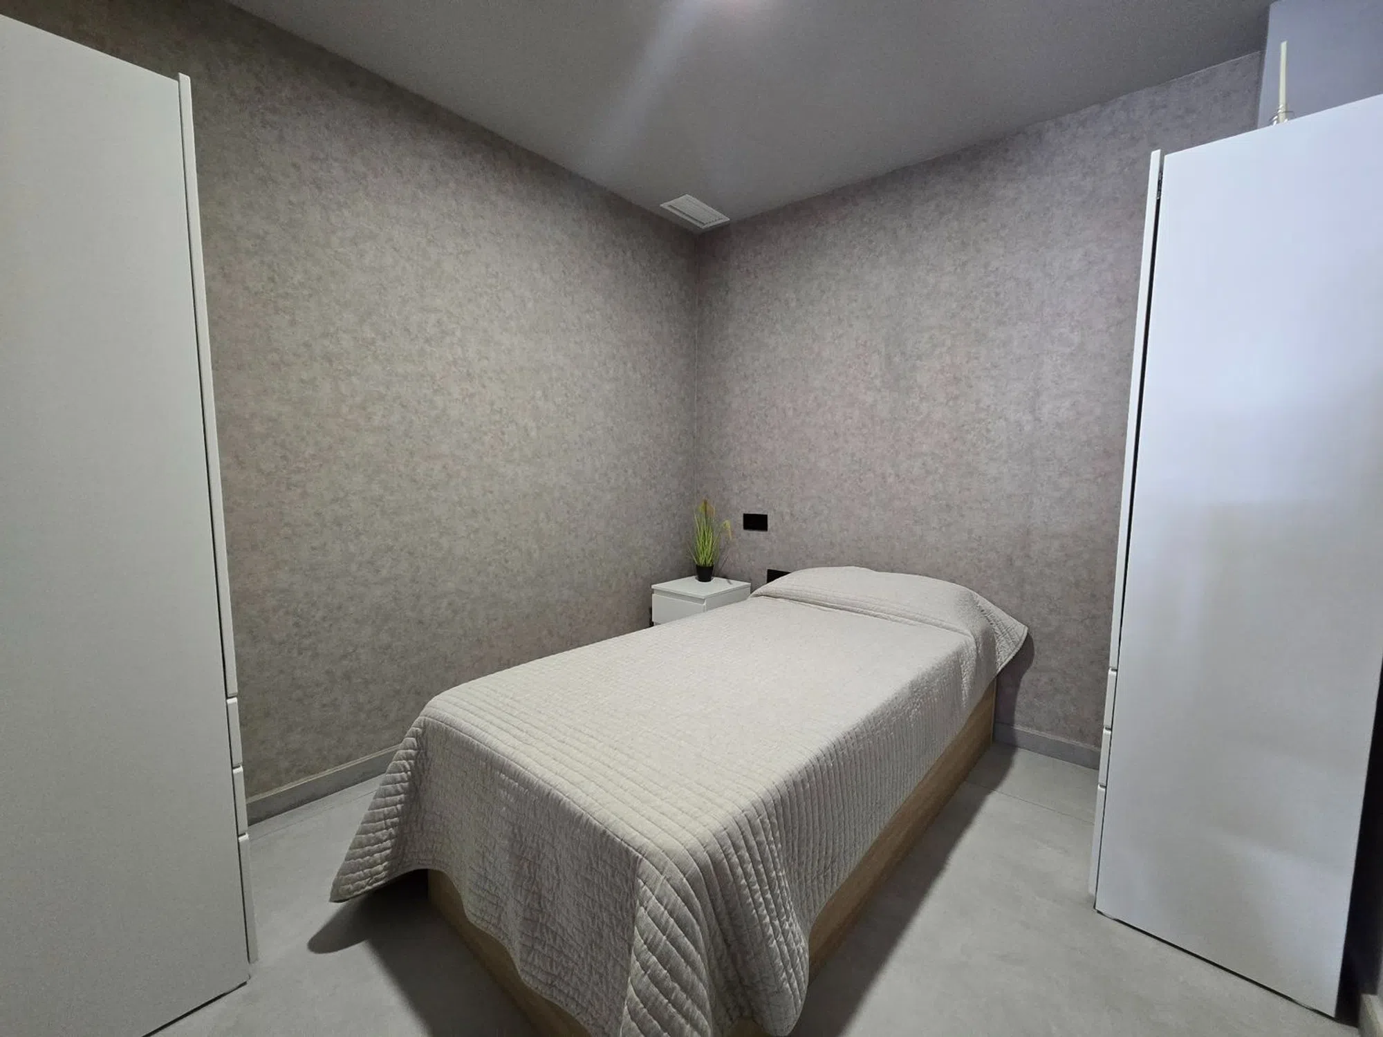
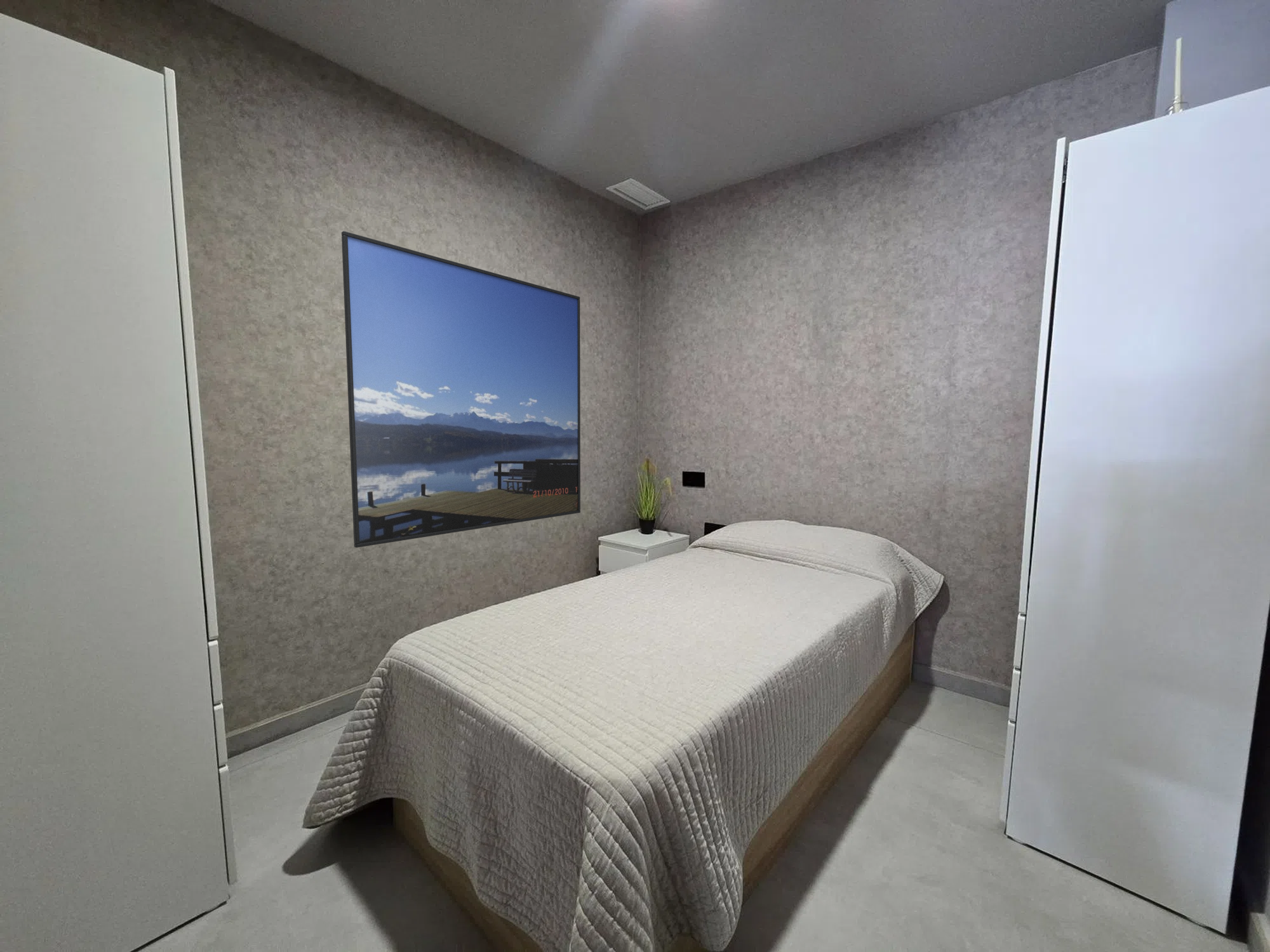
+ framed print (485, 401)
